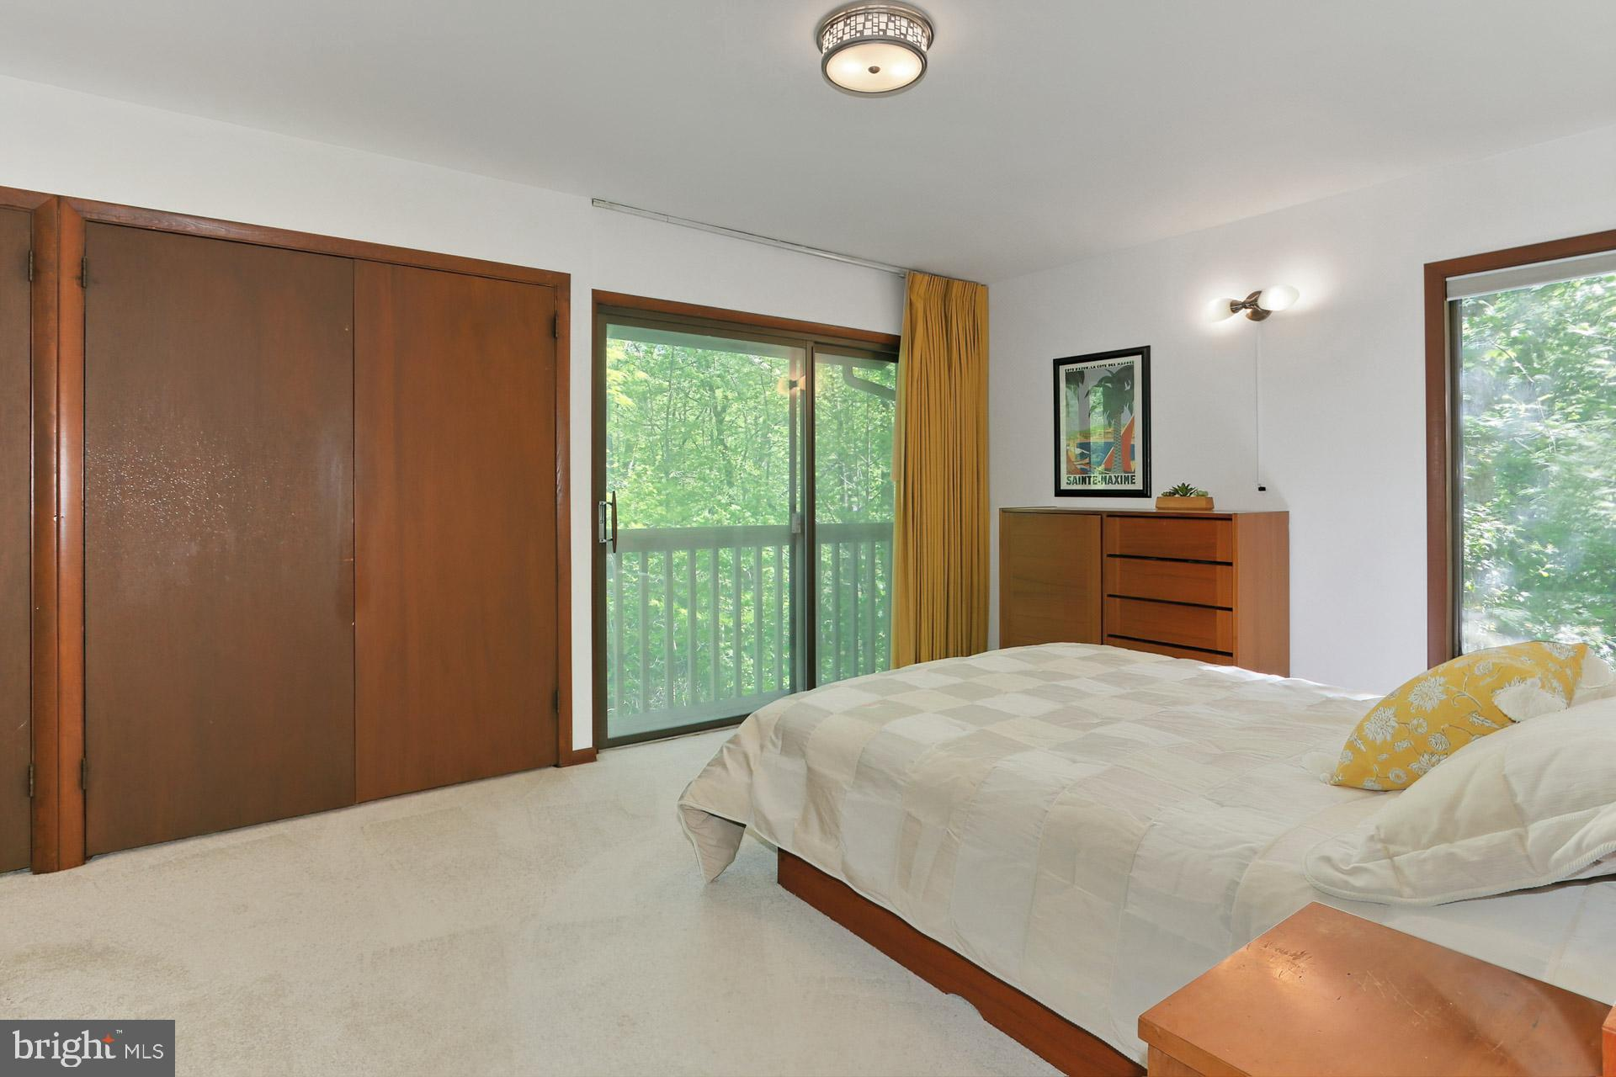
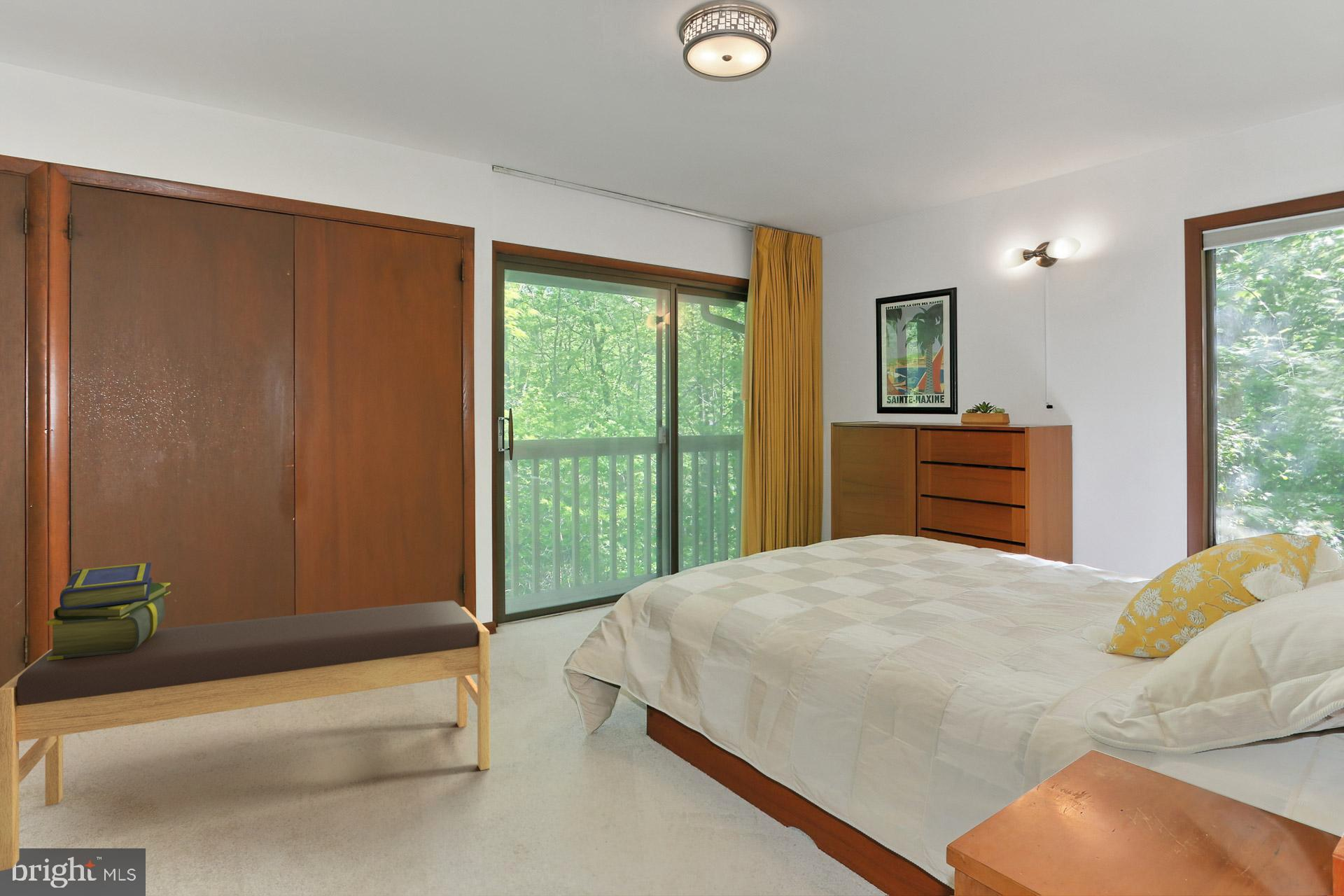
+ bench (279, 703)
+ stack of books (112, 606)
